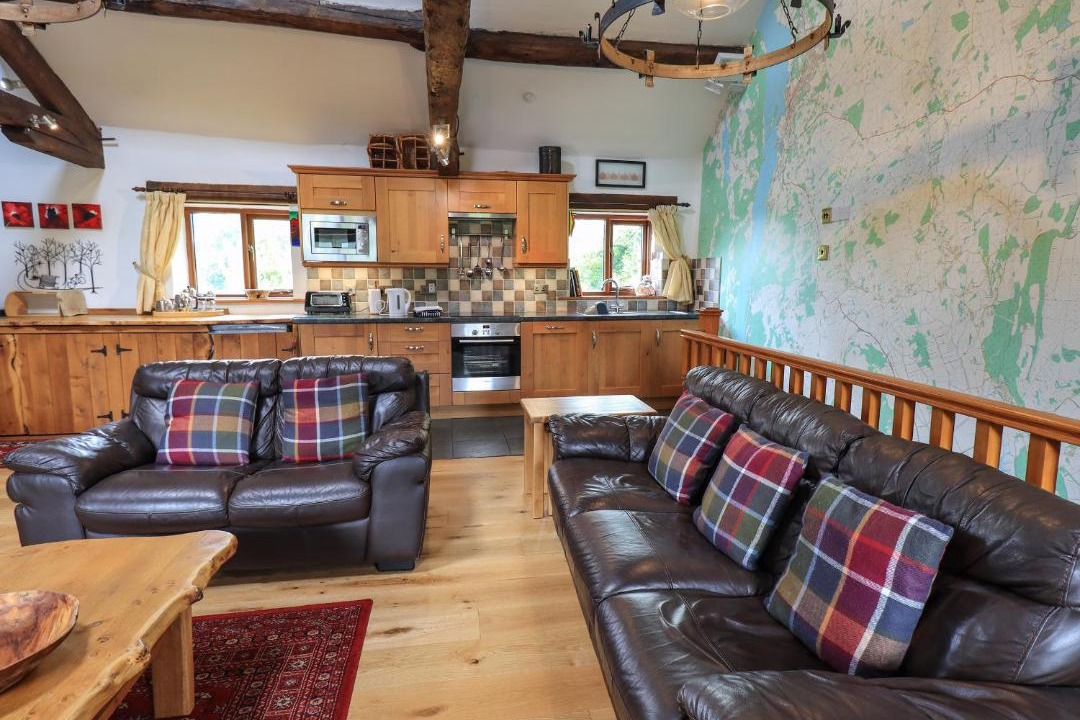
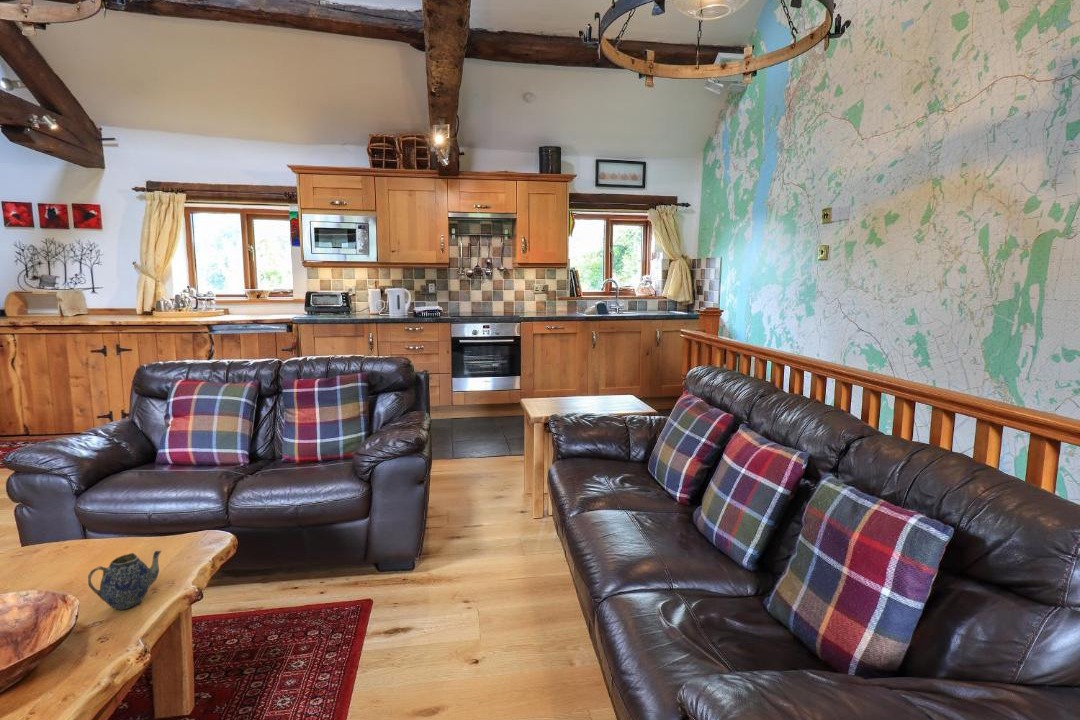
+ teapot (127, 578)
